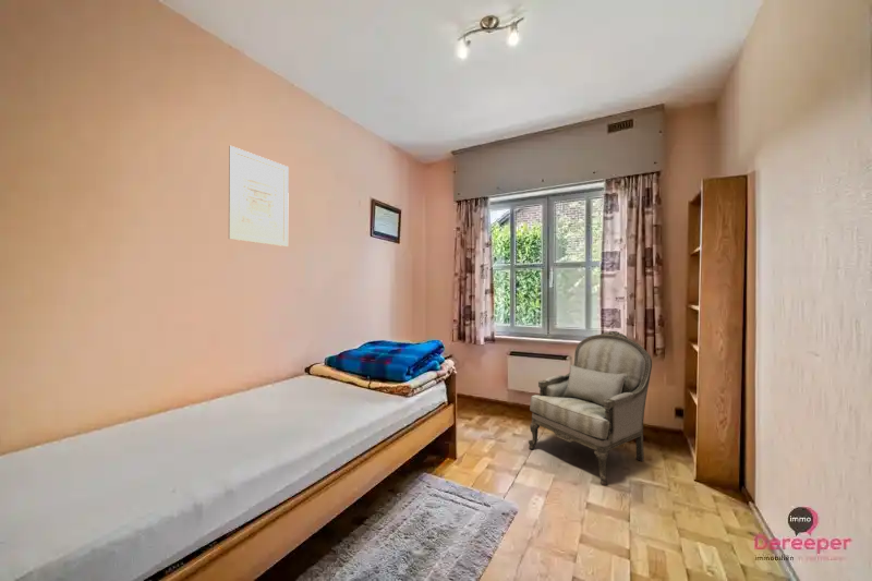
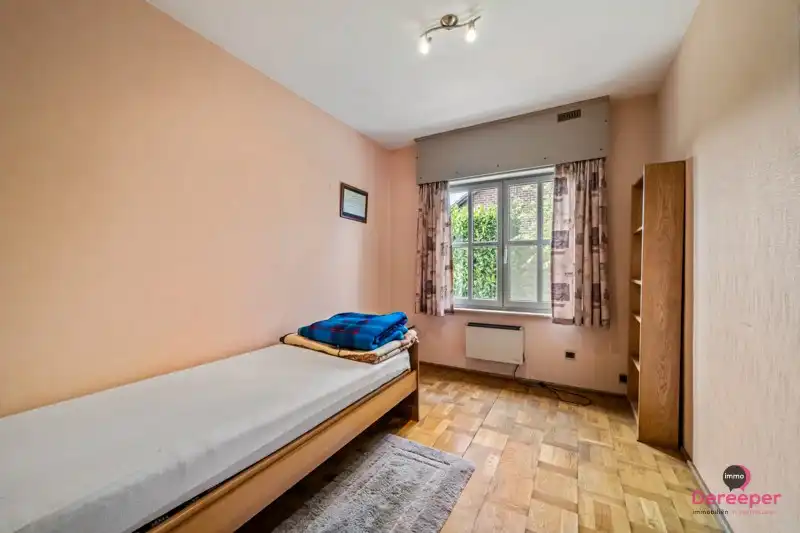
- armchair (590, 392)
- wall art (261, 199)
